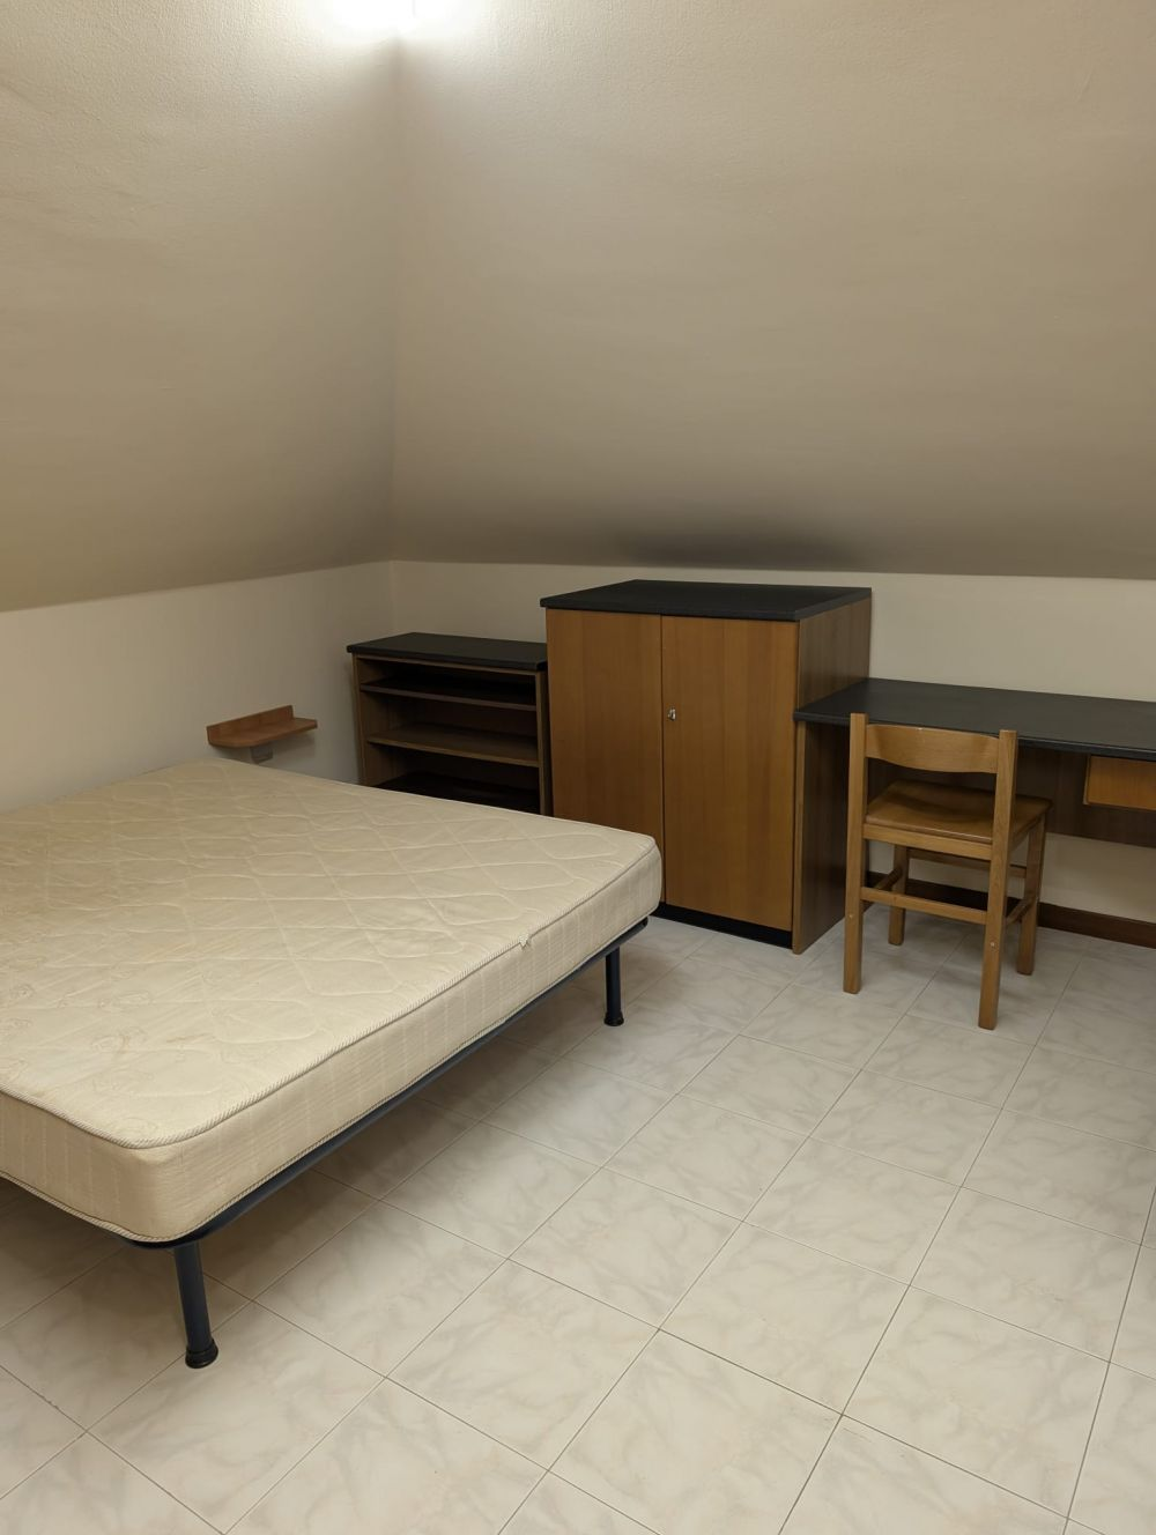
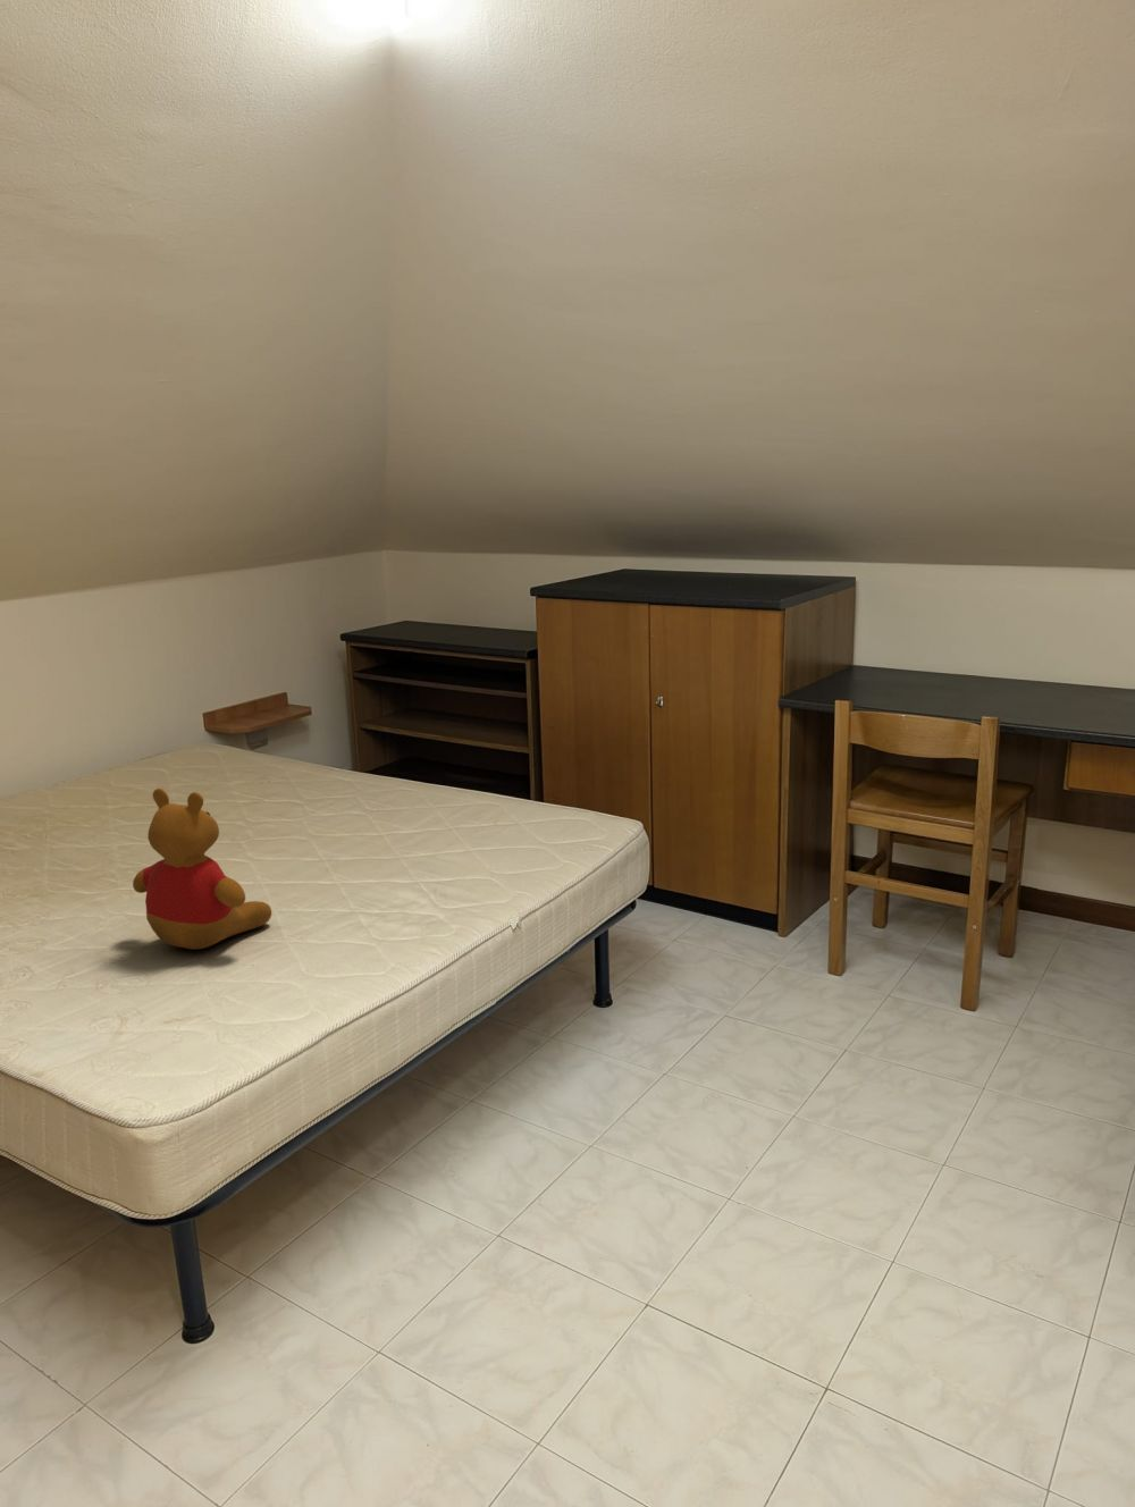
+ teddy bear (201, 861)
